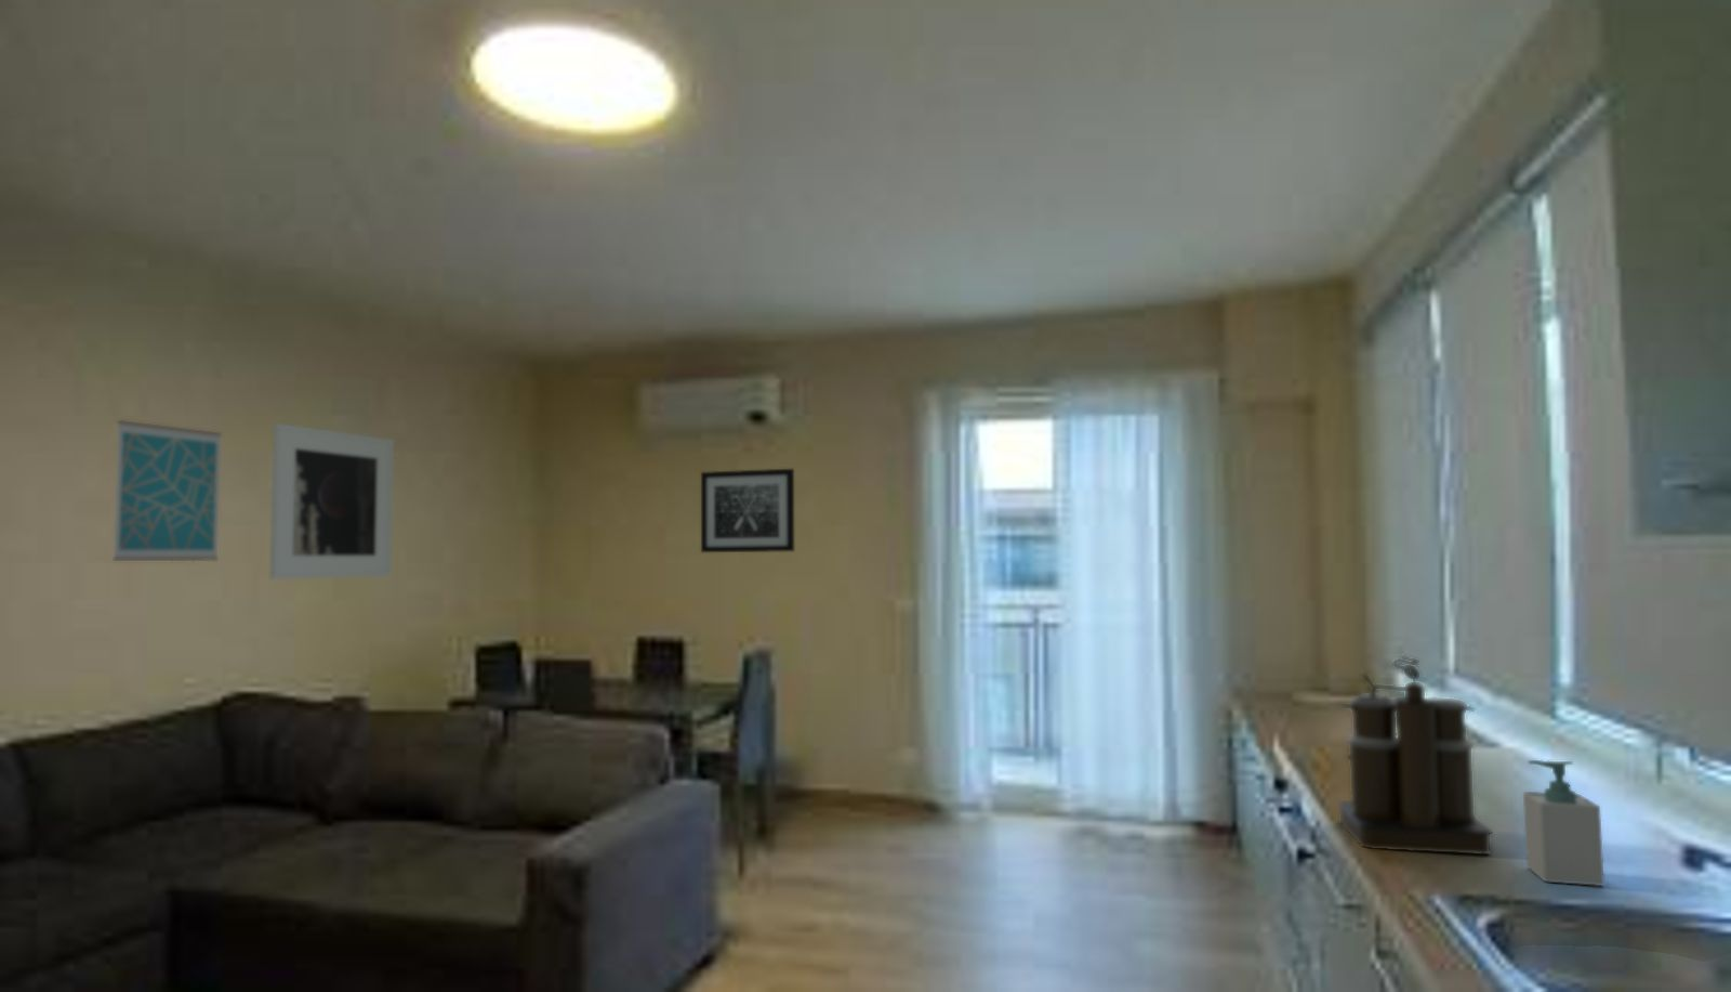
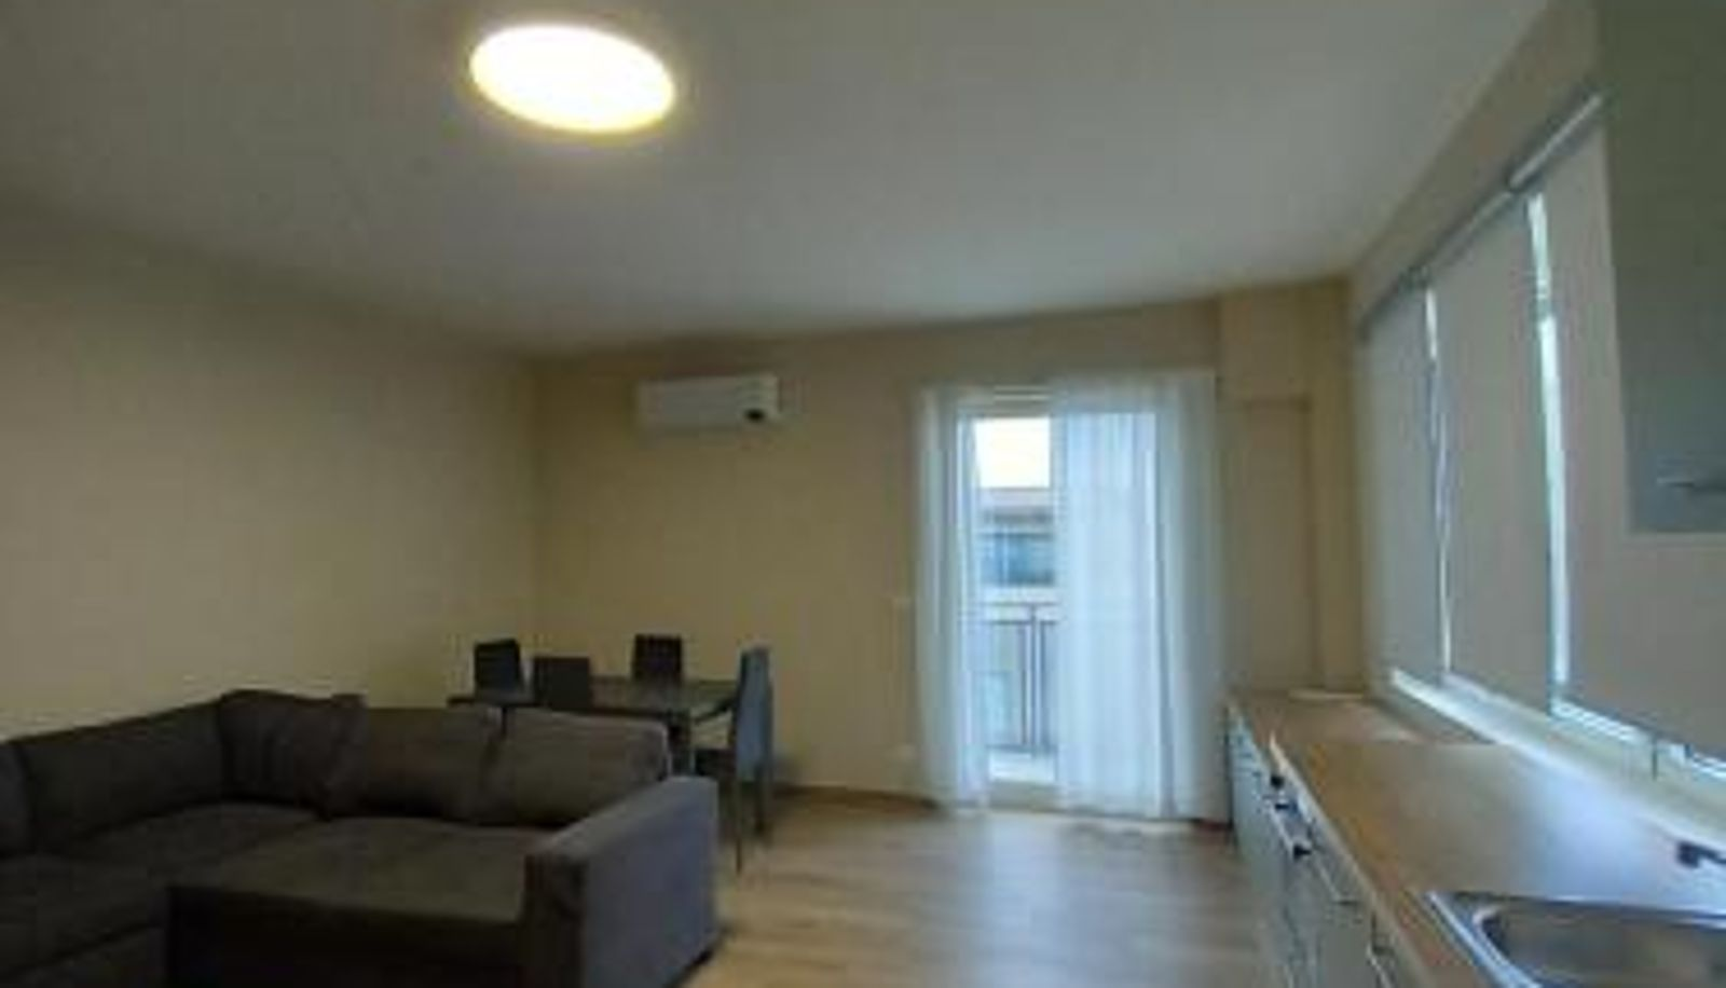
- wall art (170, 492)
- soap bottle (1560, 817)
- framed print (335, 503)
- coffee maker (1406, 743)
- wall art (747, 511)
